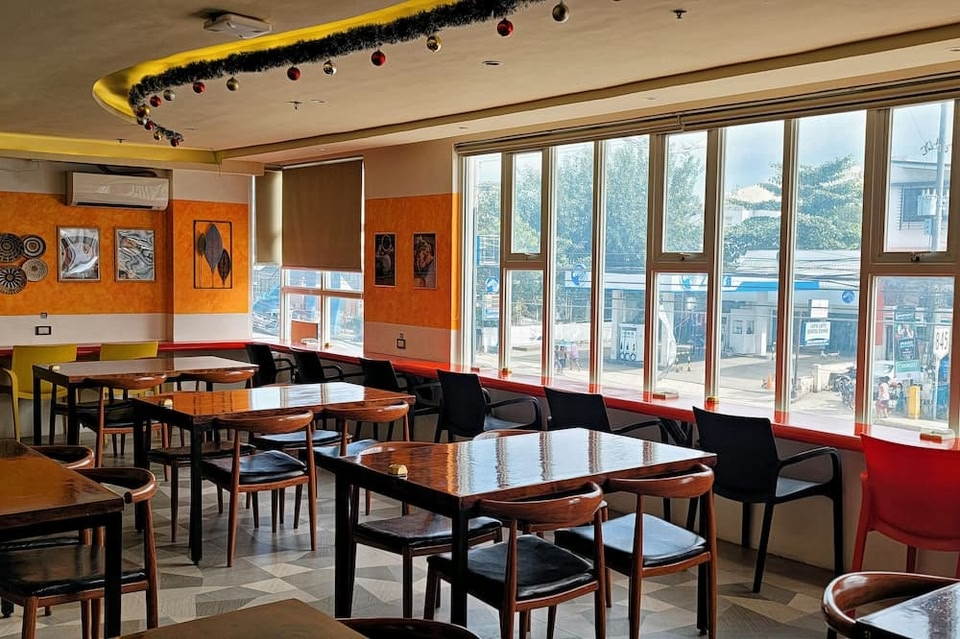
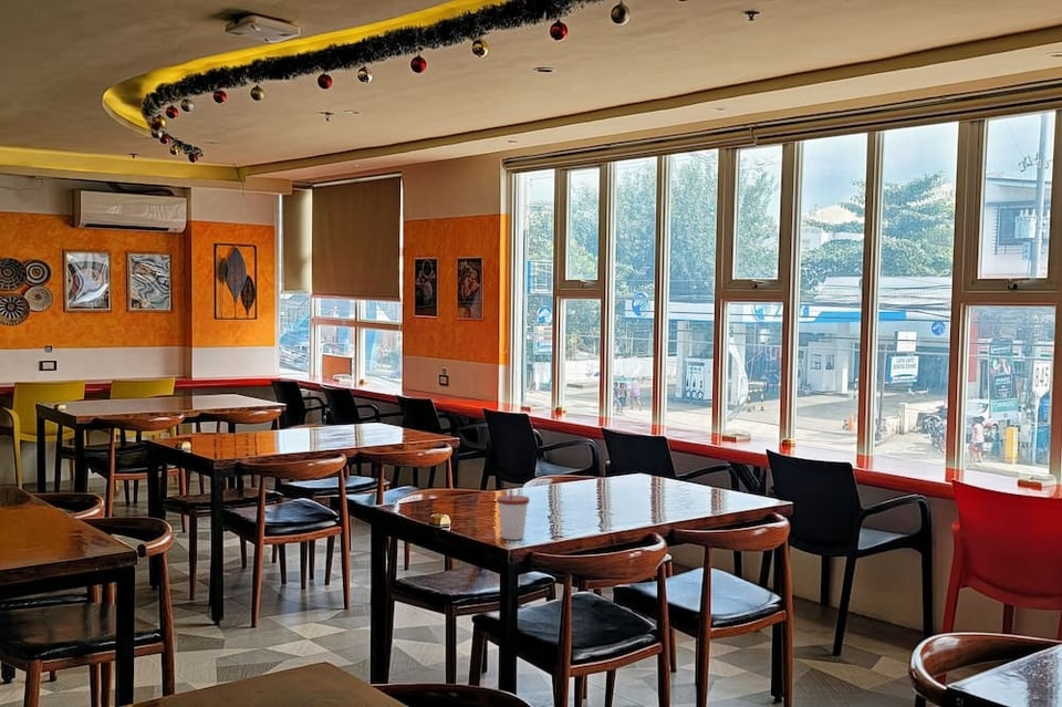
+ cup (512, 512)
